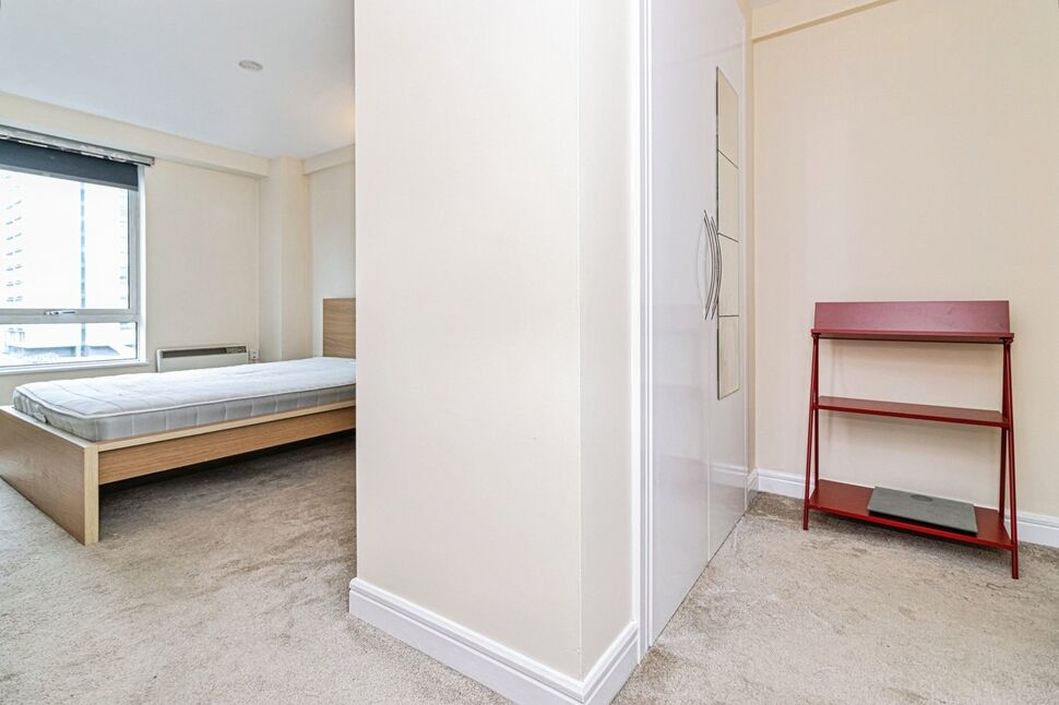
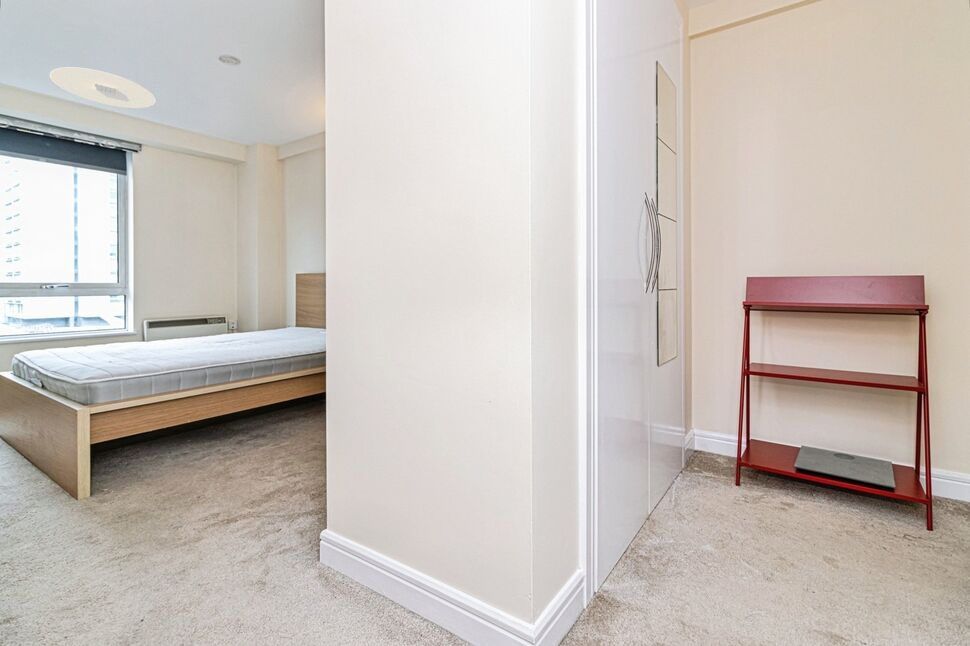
+ ceiling light (105, 85)
